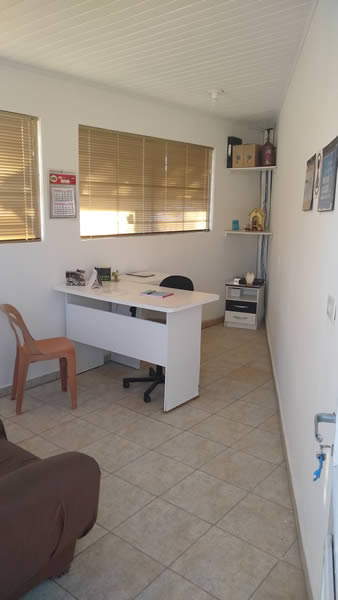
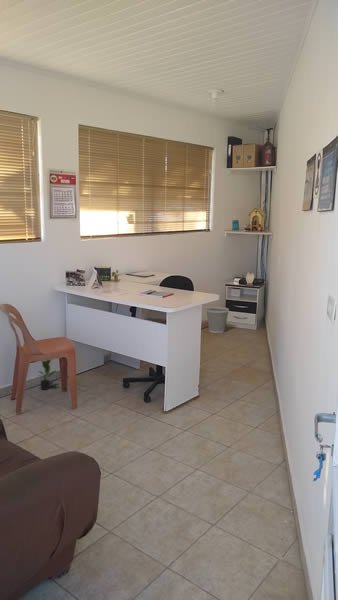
+ wastebasket (217, 320)
+ potted plant (47, 370)
